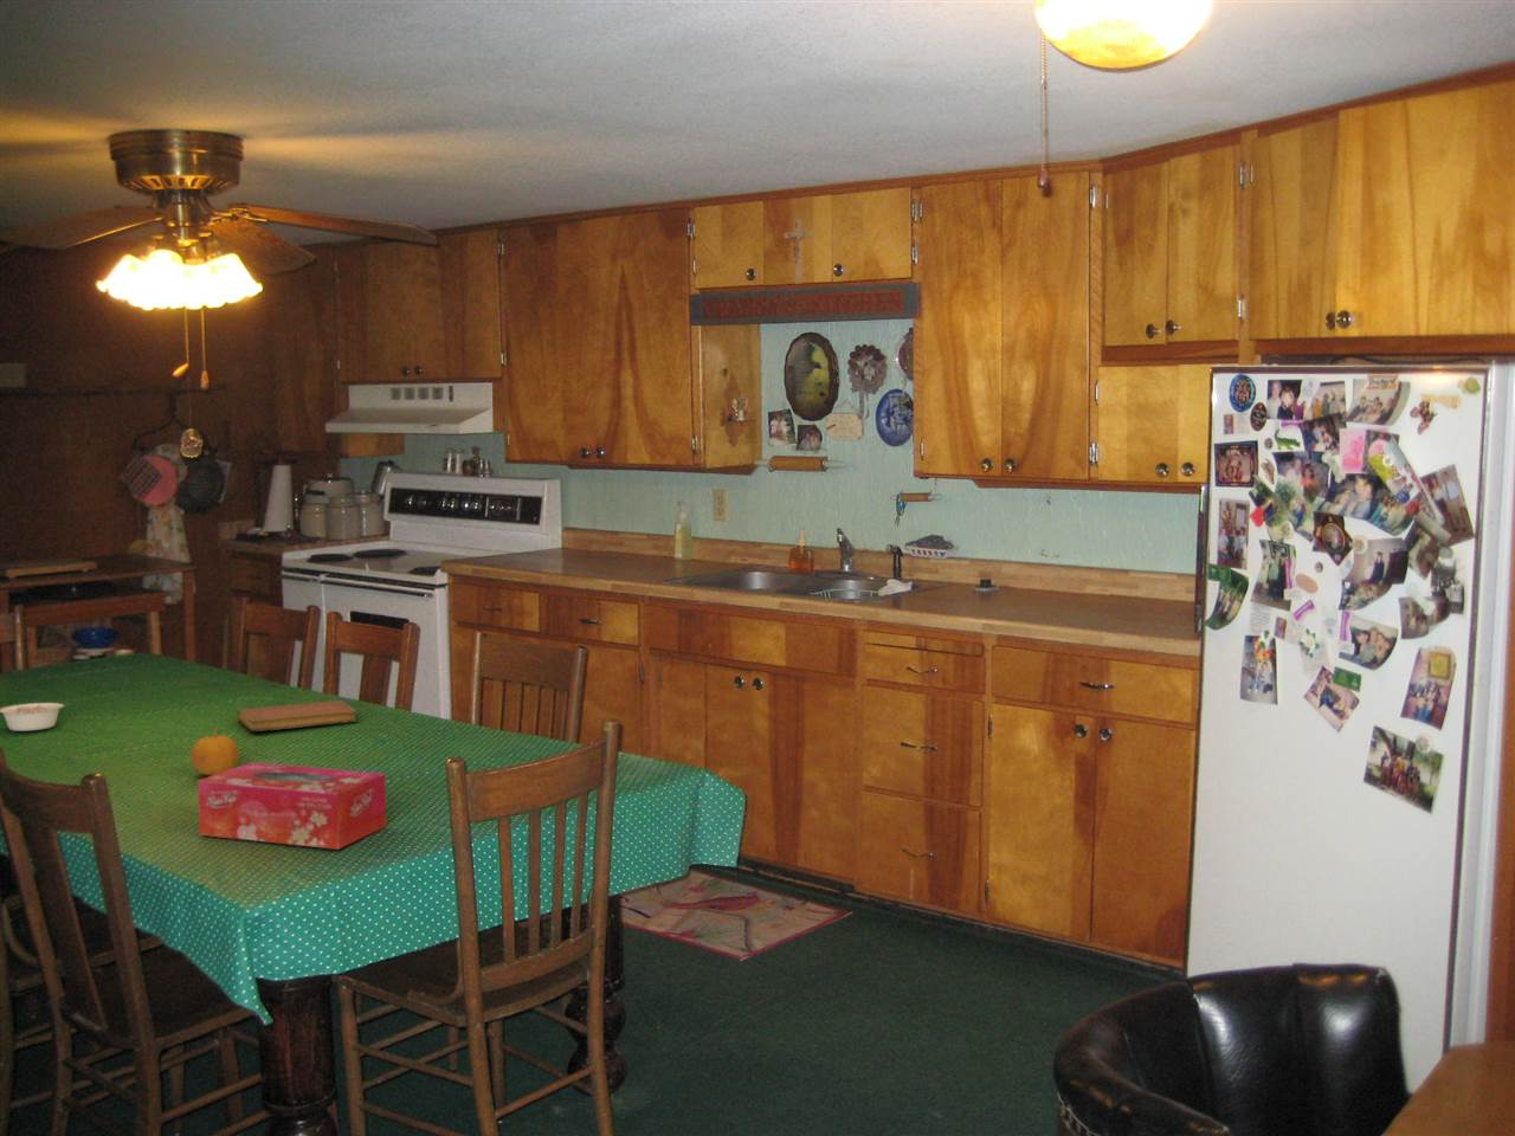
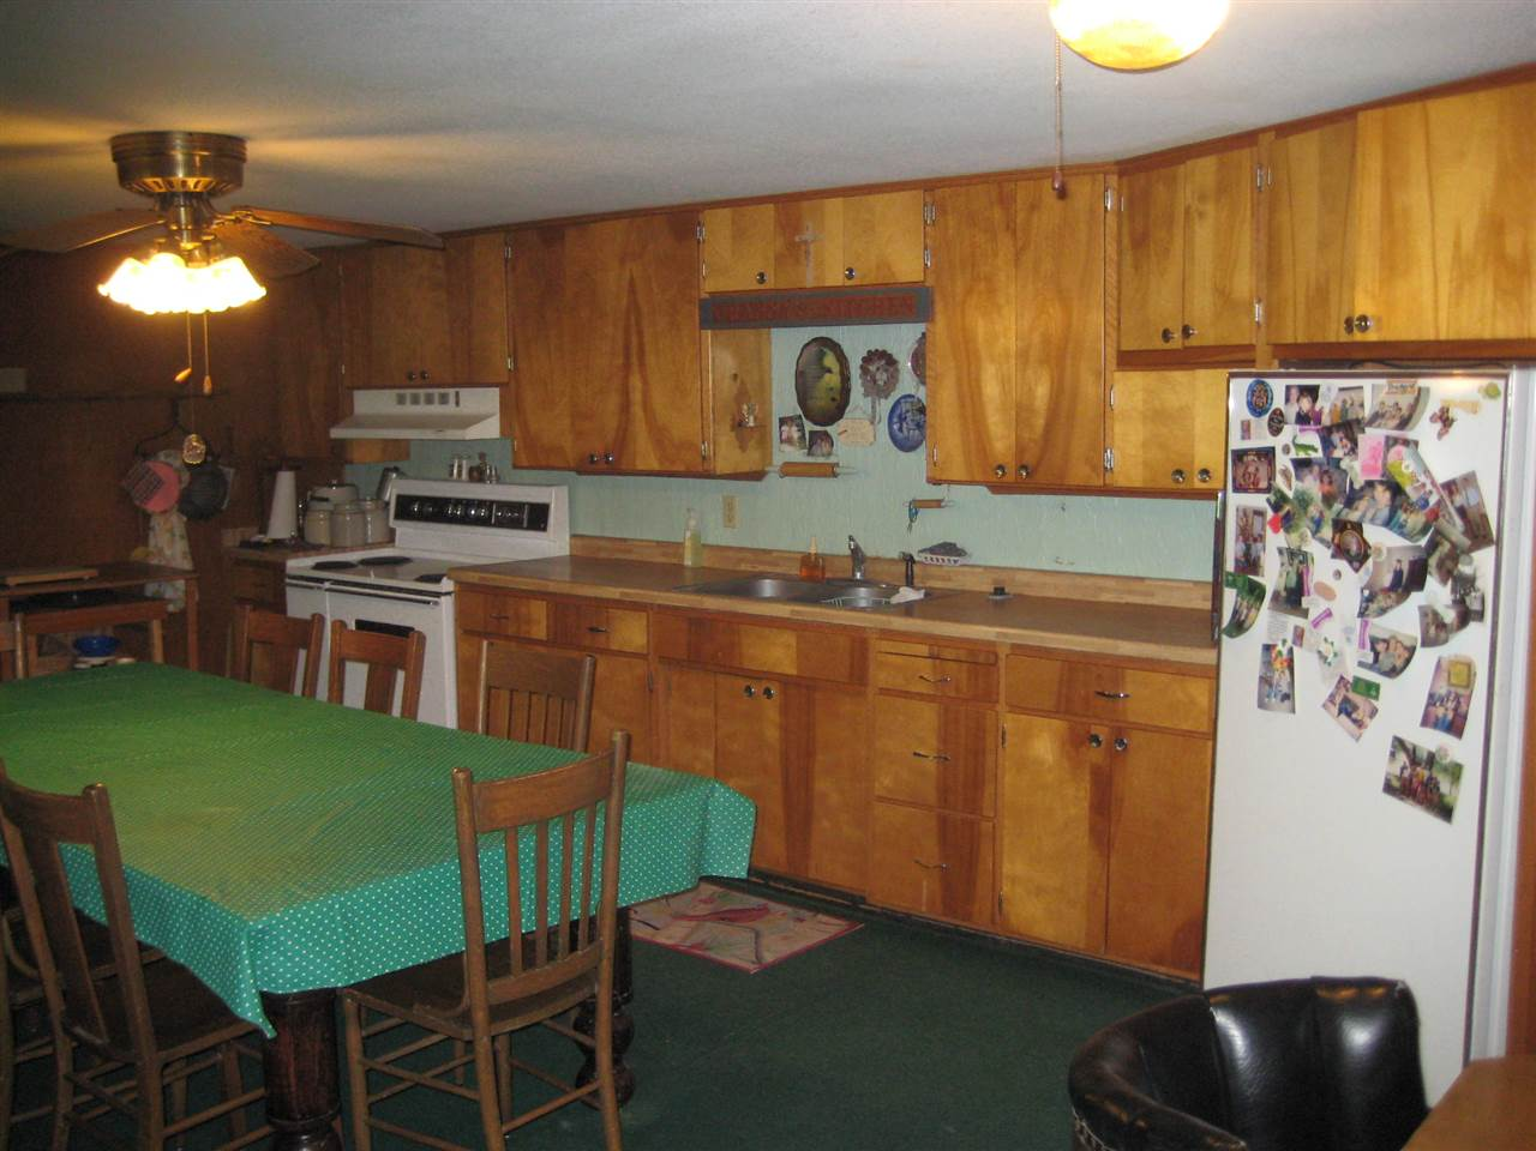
- tissue box (292, 803)
- fruit (215, 751)
- legume (35, 715)
- notebook (297, 715)
